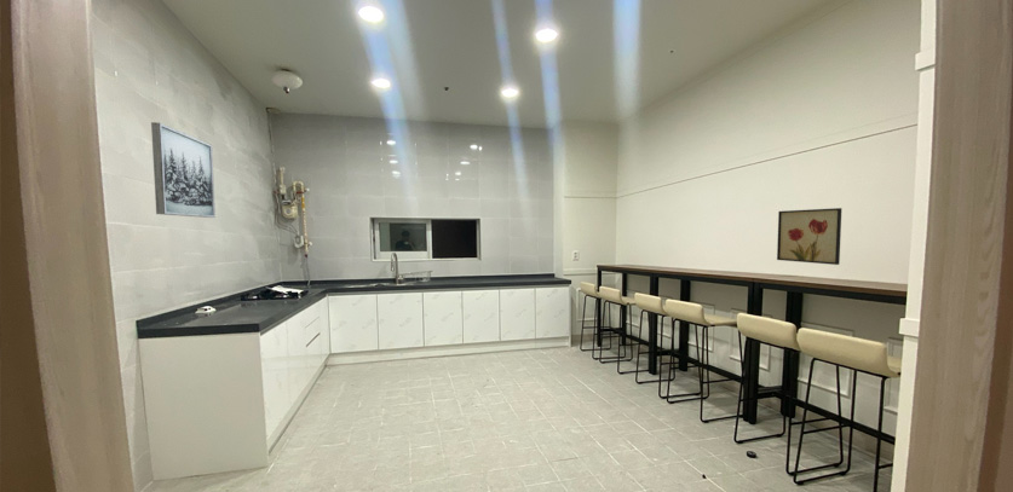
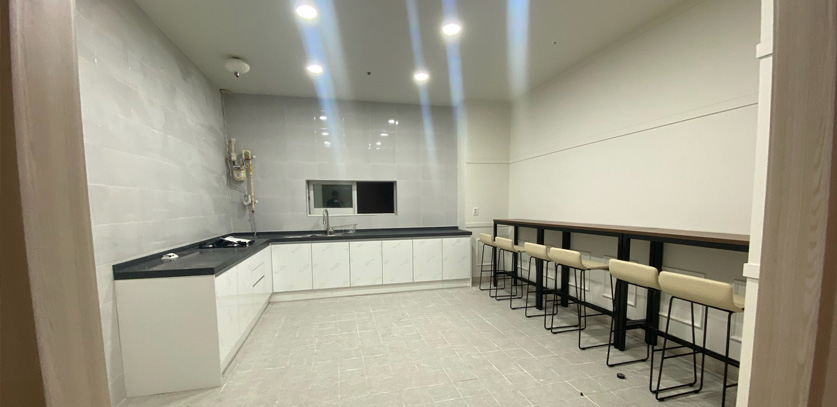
- wall art (186, 175)
- wall art (807, 236)
